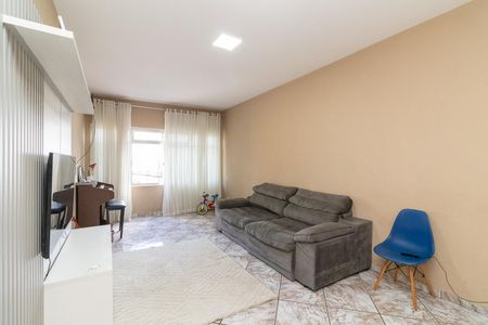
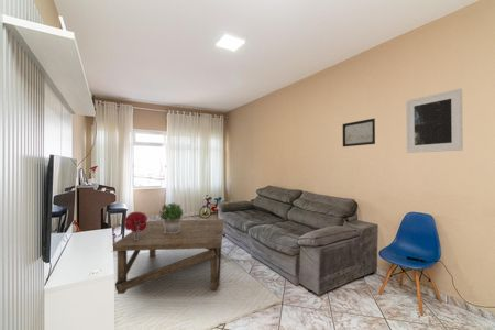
+ coffee table (178, 248)
+ bouquet (136, 226)
+ wall art (358, 133)
+ potted plant (170, 217)
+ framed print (431, 123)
